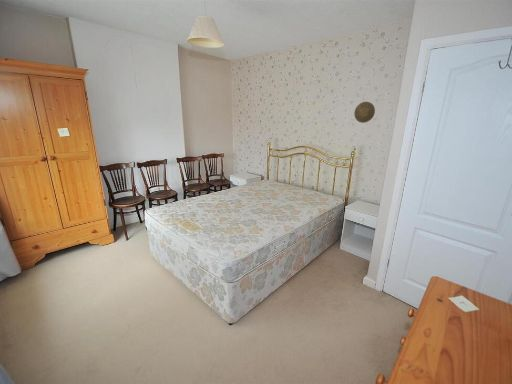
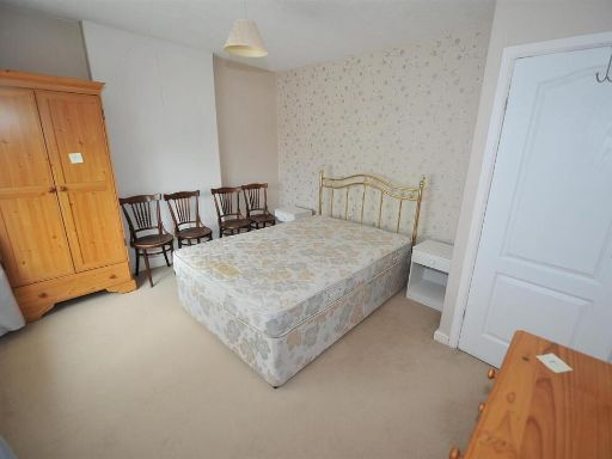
- decorative plate (364, 112)
